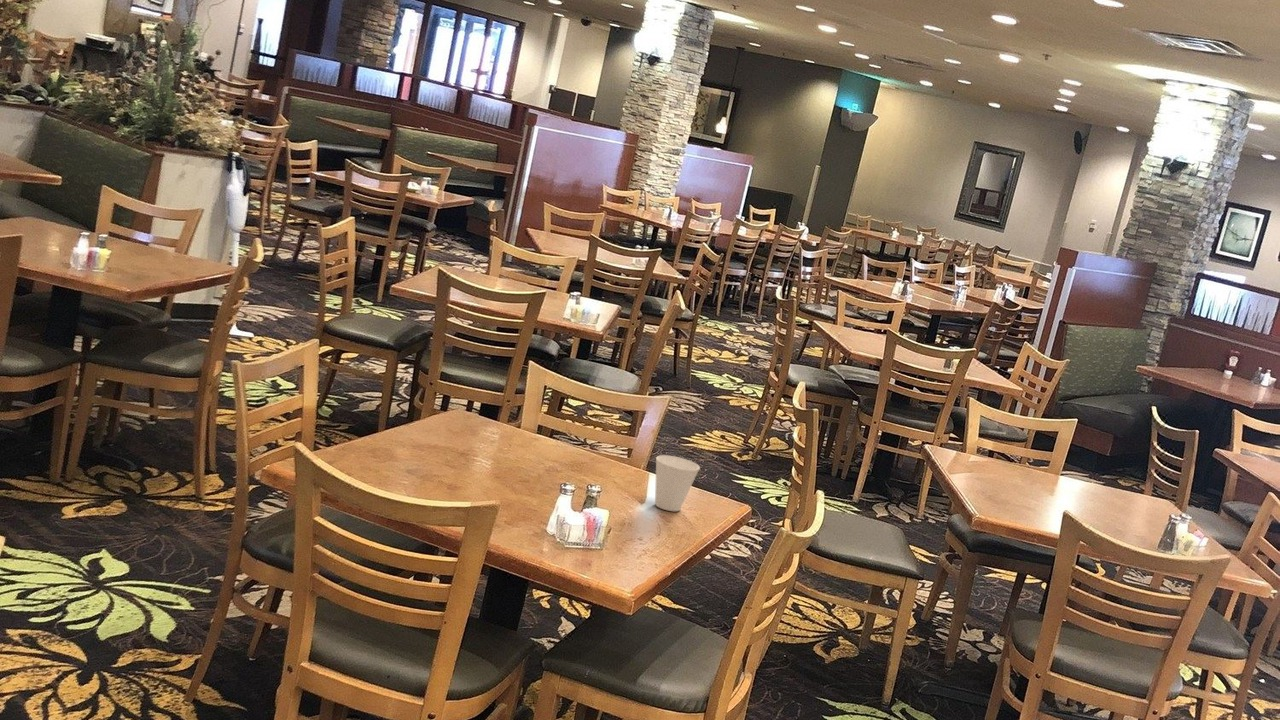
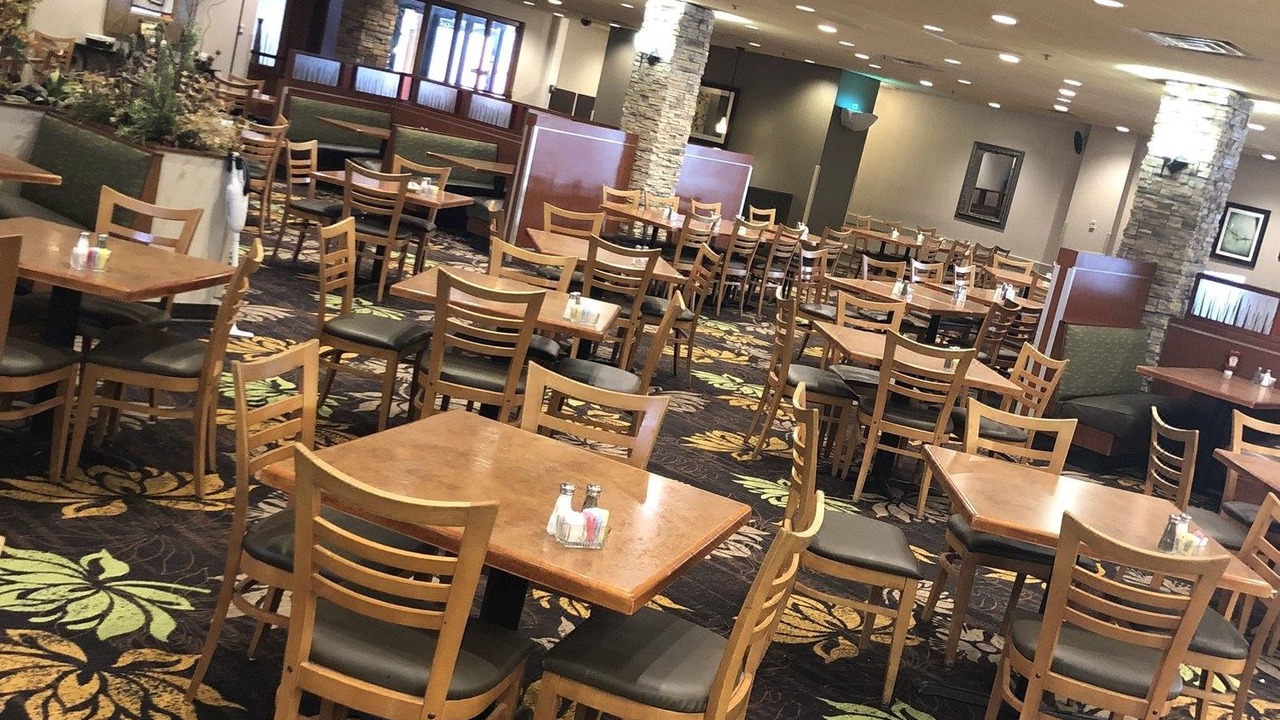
- cup (672, 484)
